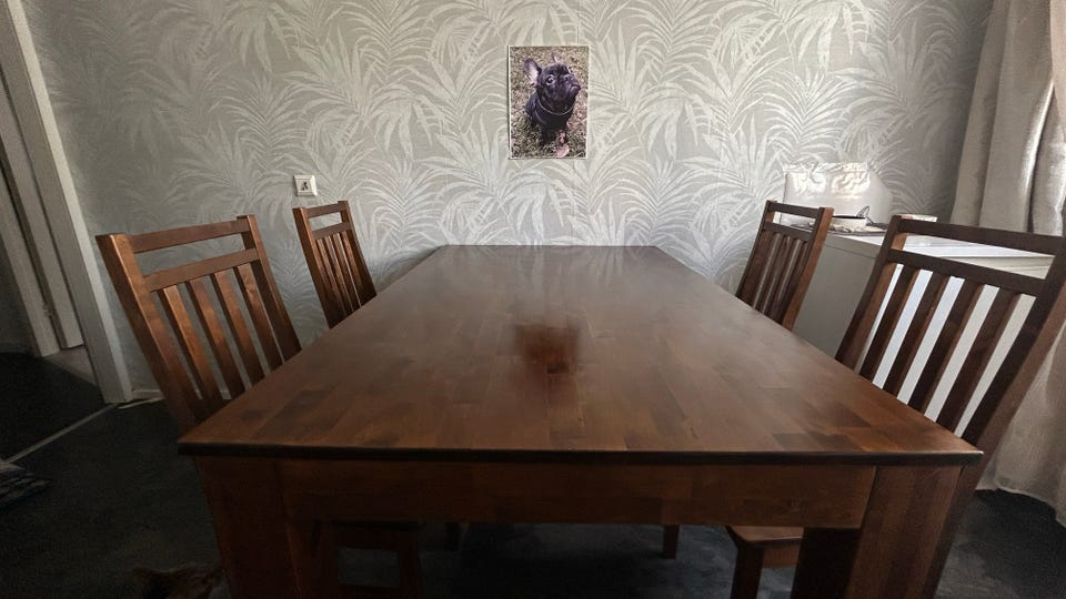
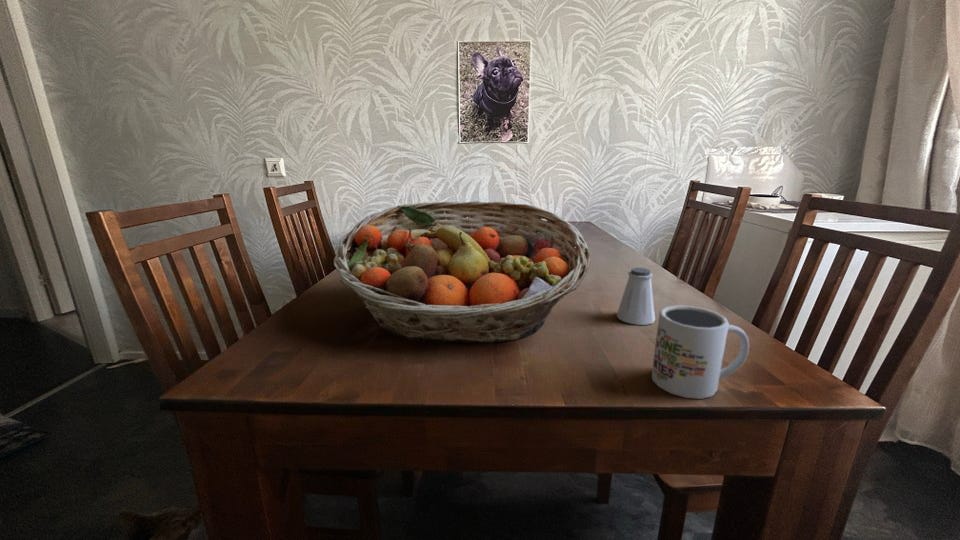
+ fruit basket (461, 263)
+ saltshaker (638, 294)
+ mug (700, 350)
